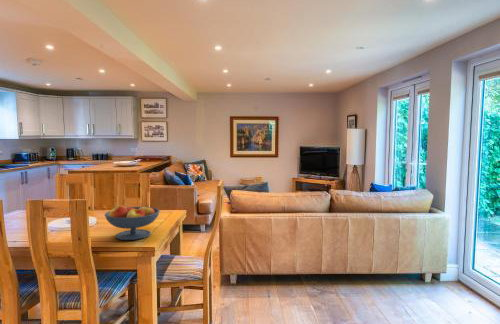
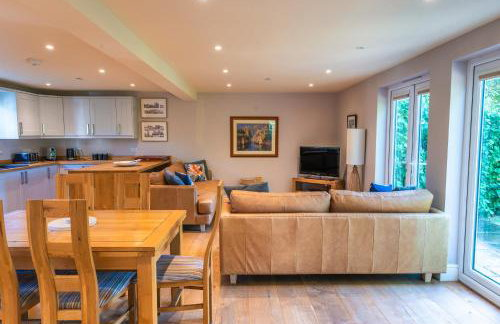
- fruit bowl (133, 219)
